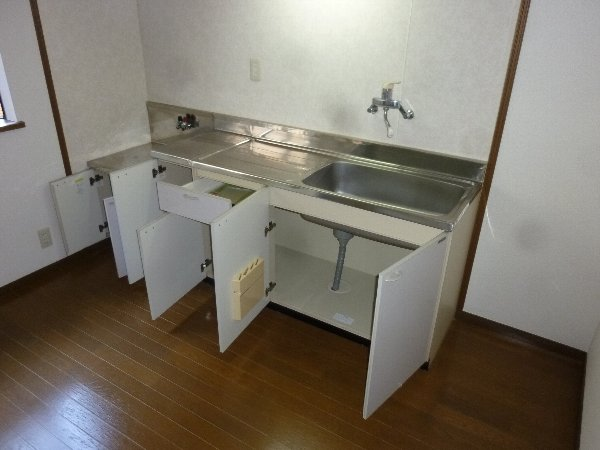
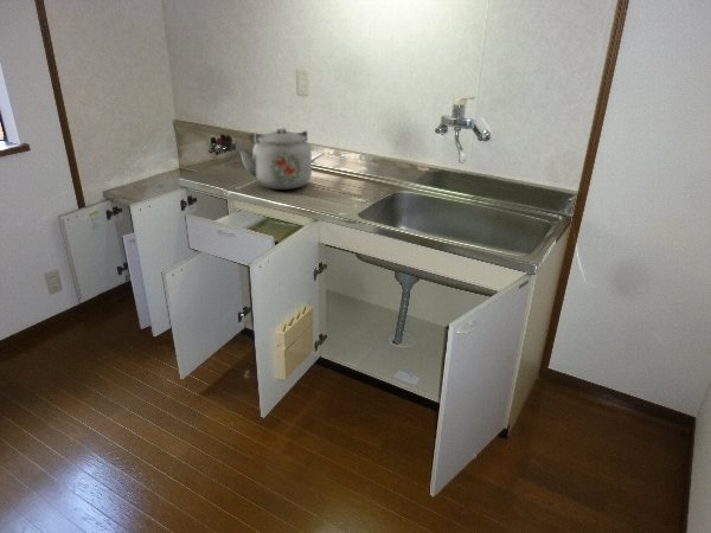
+ kettle (275, 156)
